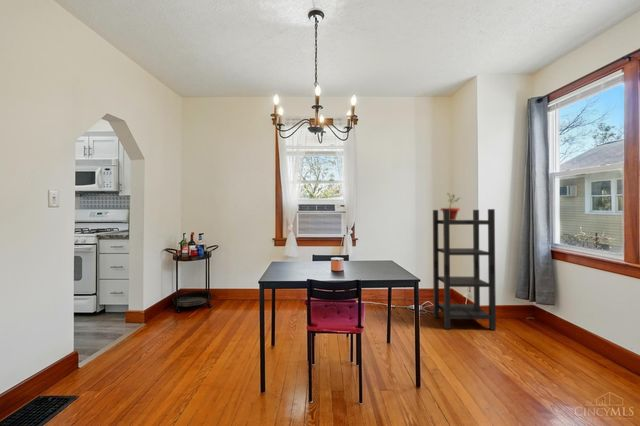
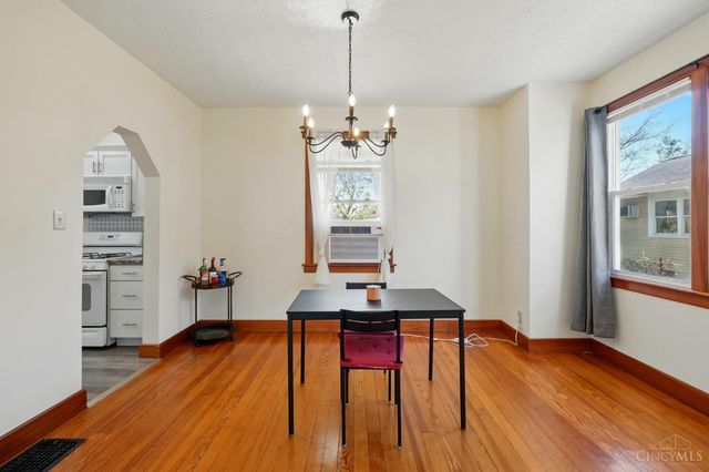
- shelving unit (462, 277)
- potted plant (450, 205)
